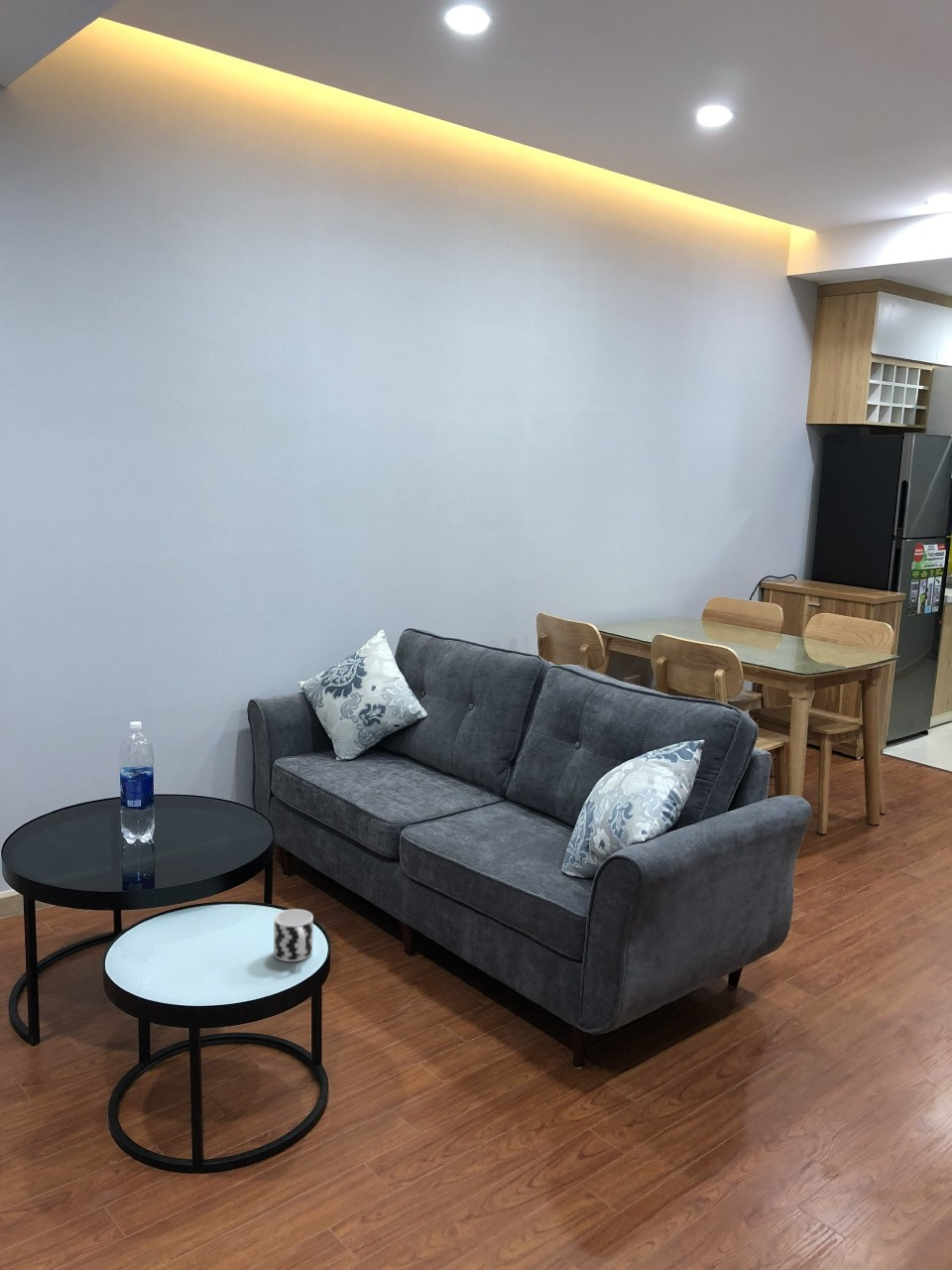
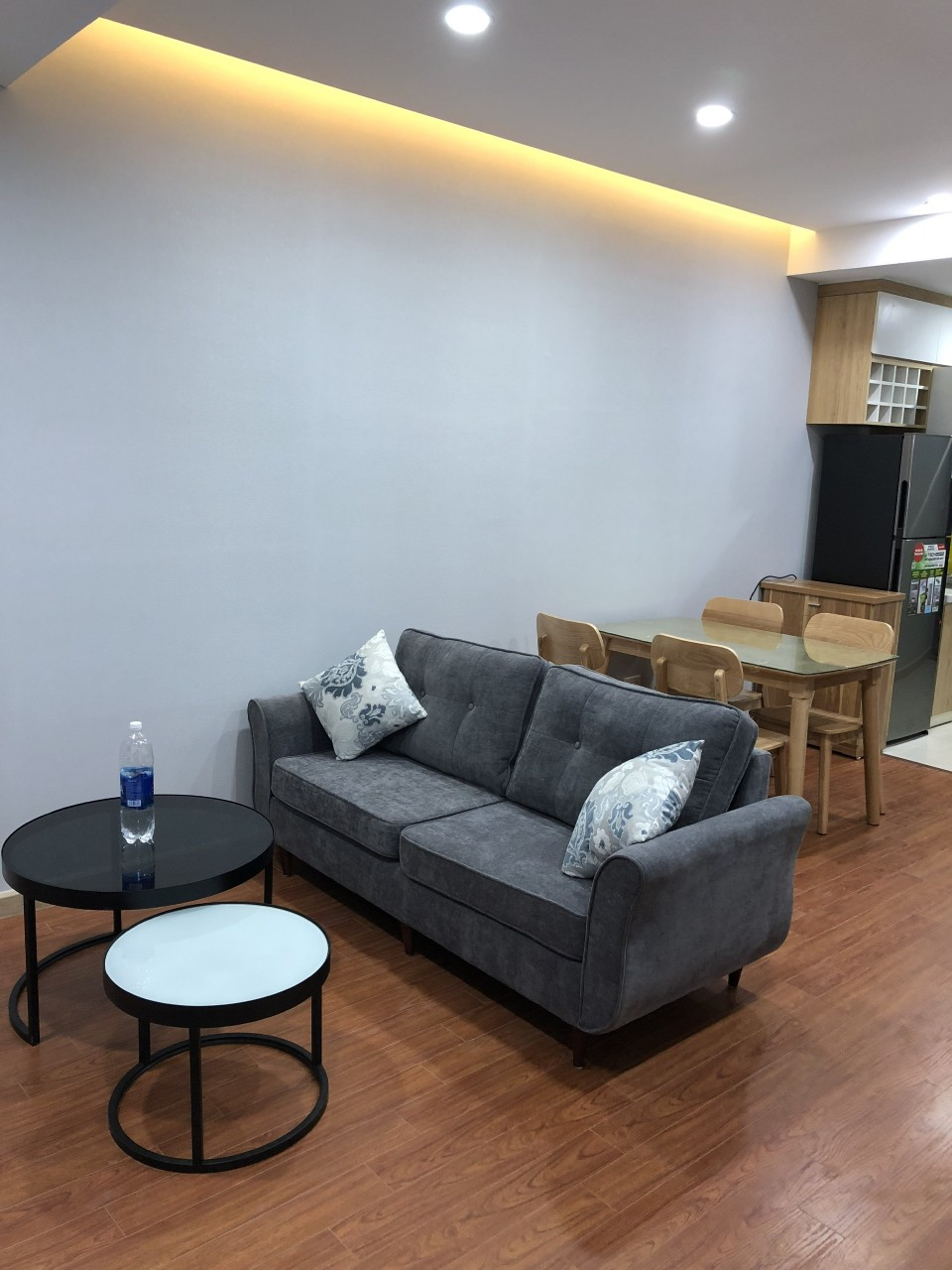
- cup (295, 938)
